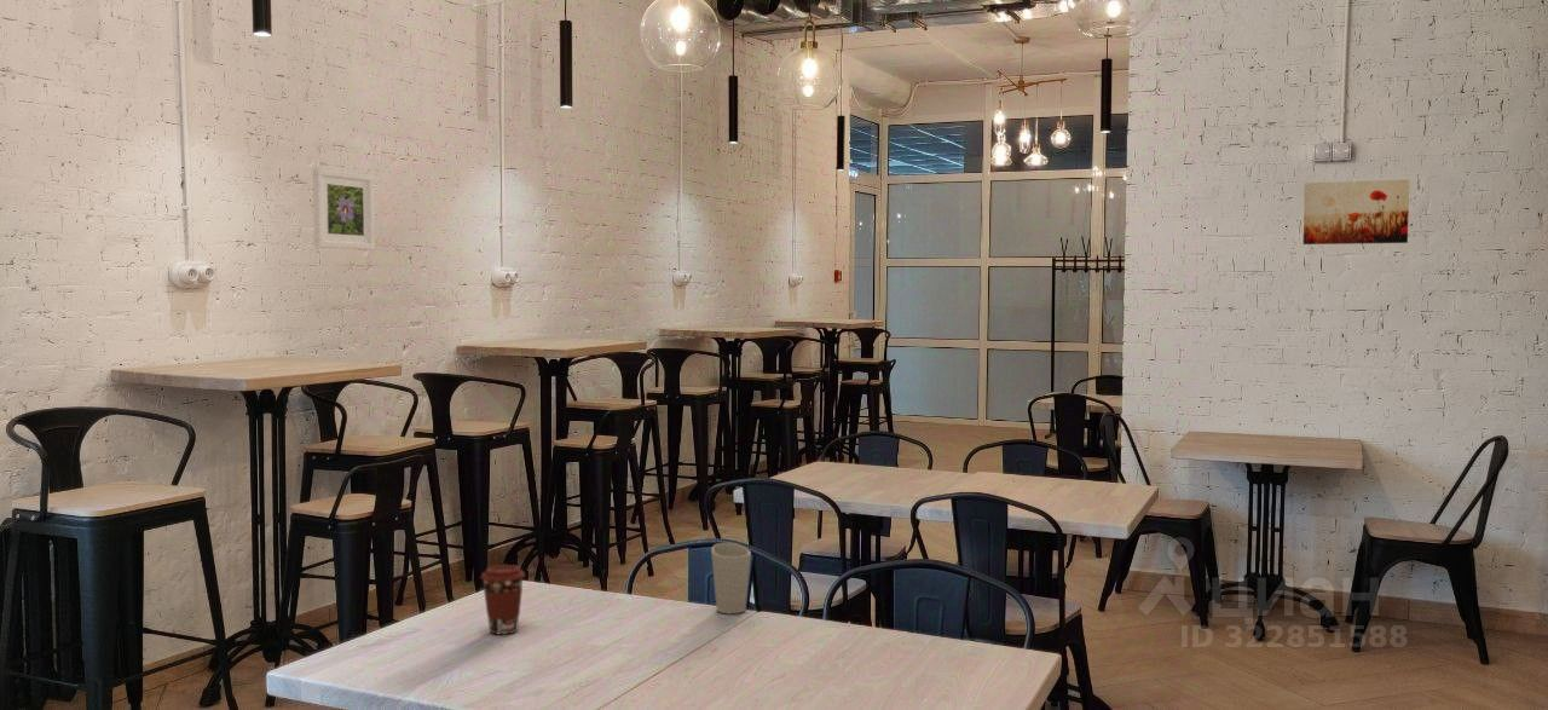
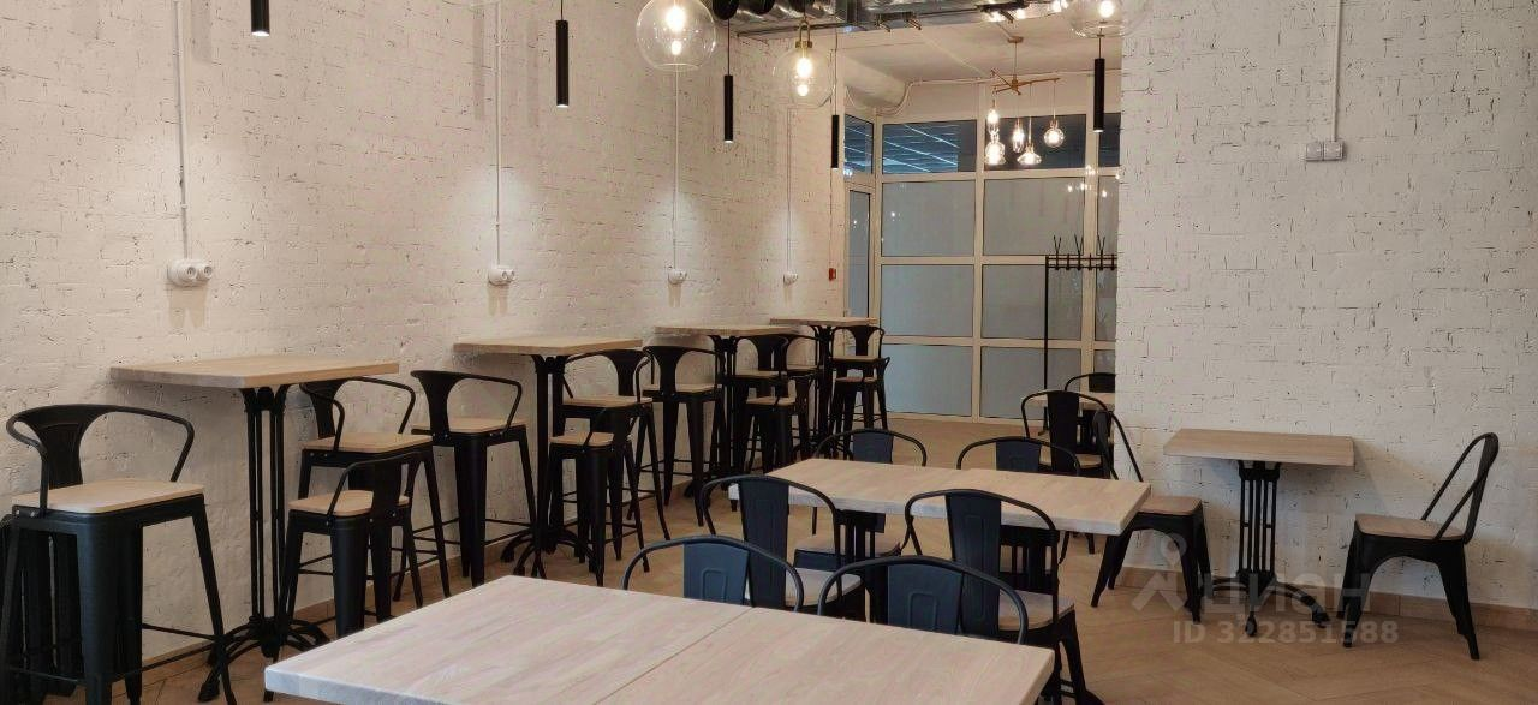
- coffee cup (503, 599)
- cup (730, 578)
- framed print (345, 209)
- wall art (1354, 212)
